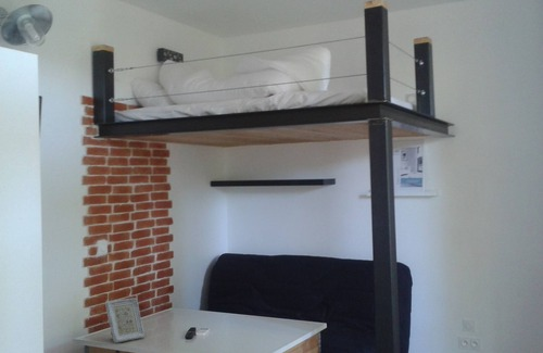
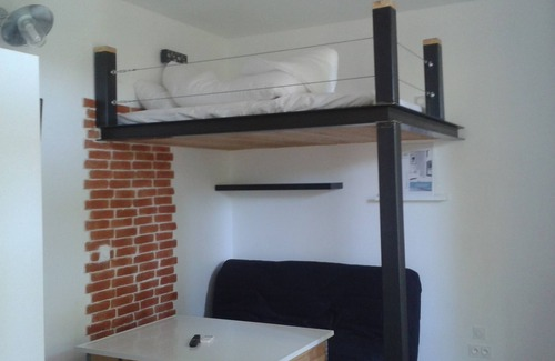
- picture frame (125, 319)
